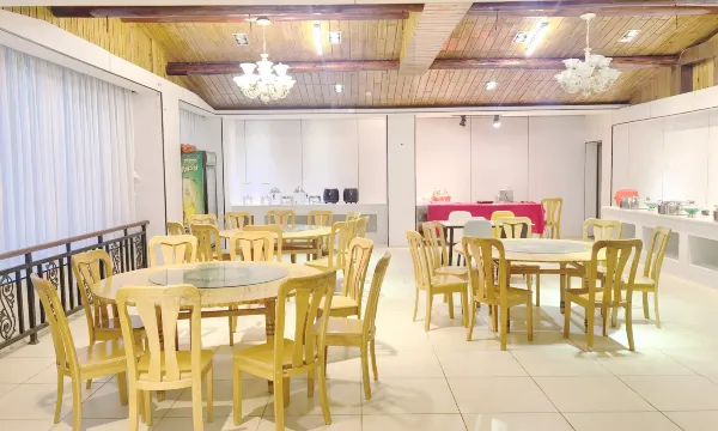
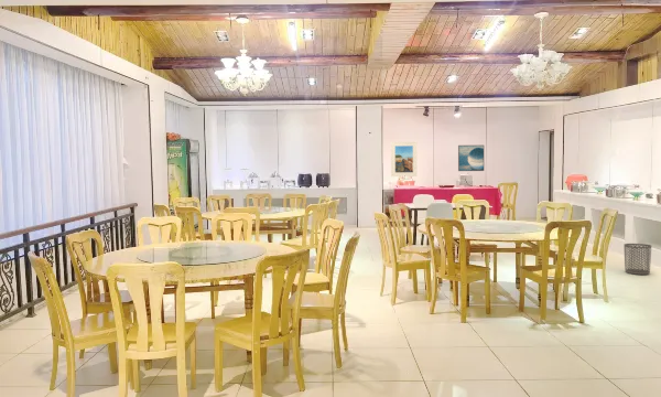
+ waste bin (637, 258)
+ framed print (470, 158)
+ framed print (403, 159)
